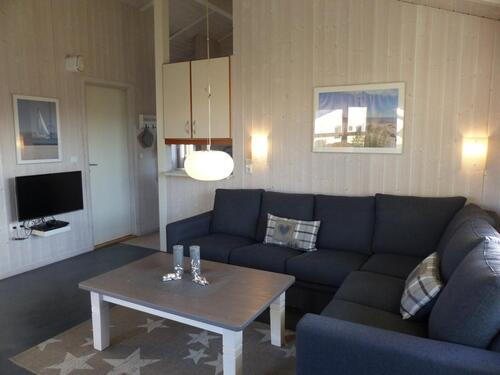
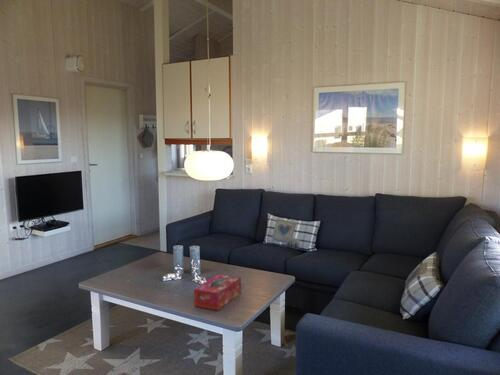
+ tissue box (218, 290)
